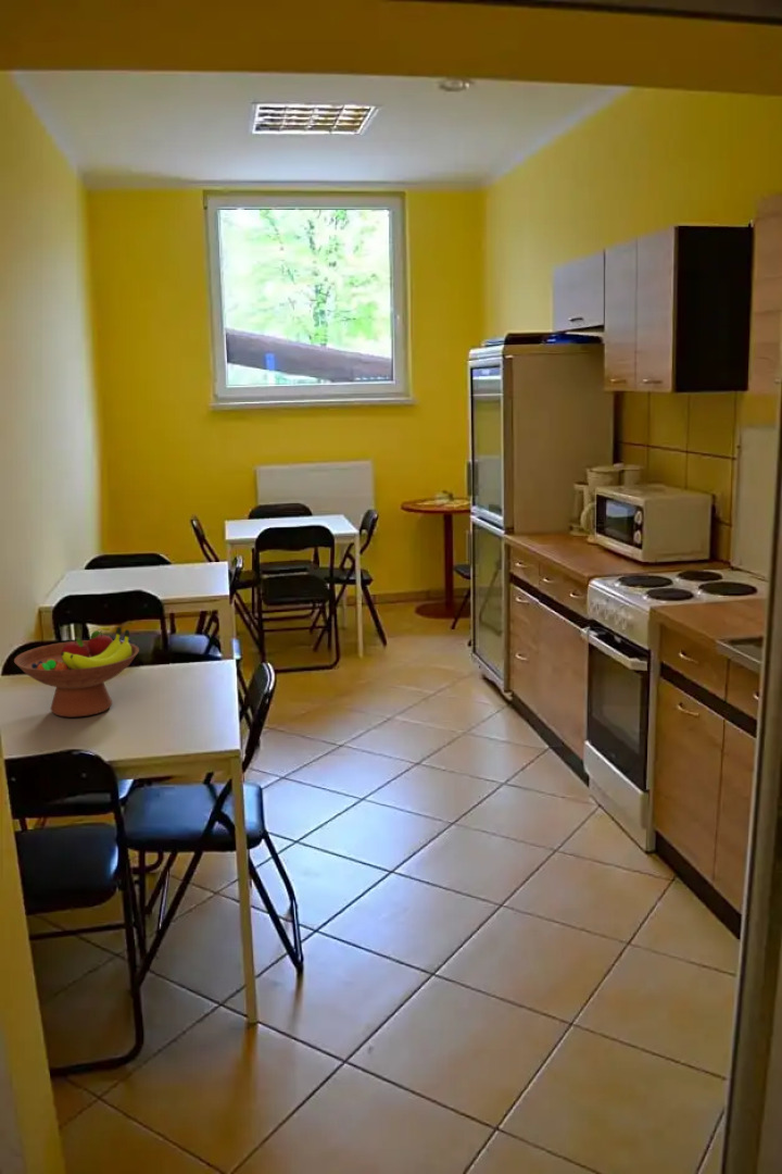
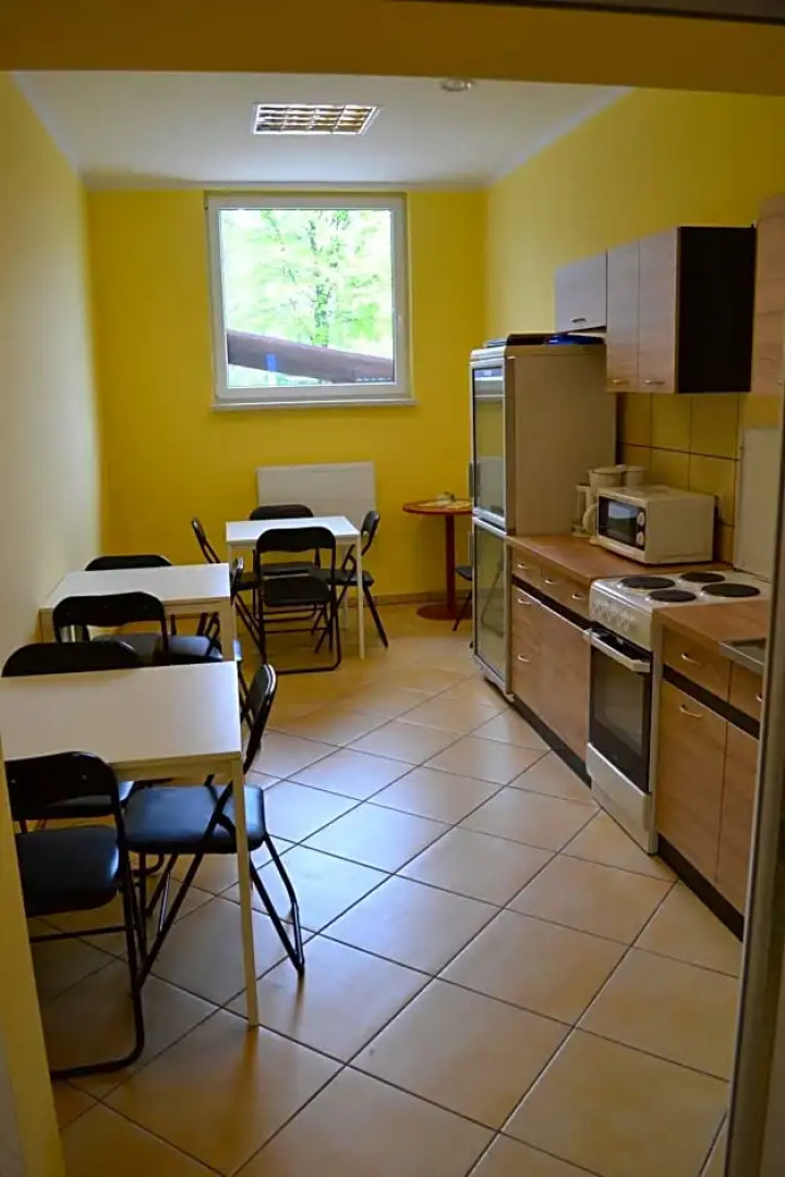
- fruit bowl (78, 671)
